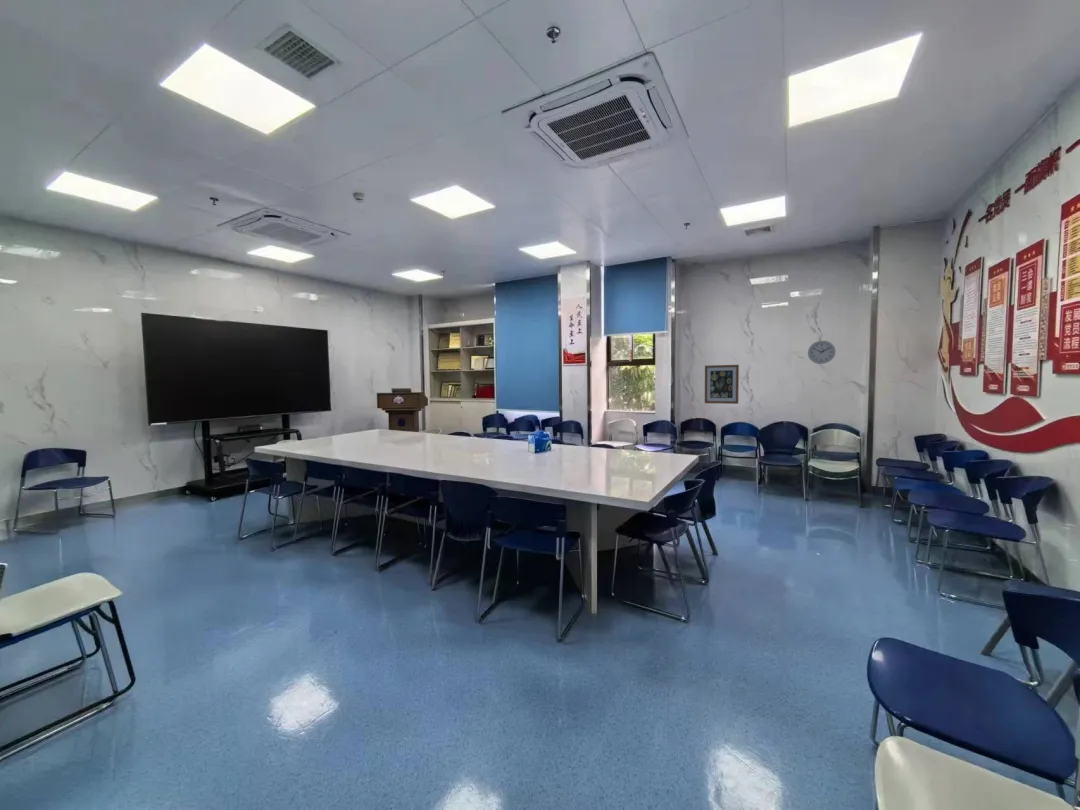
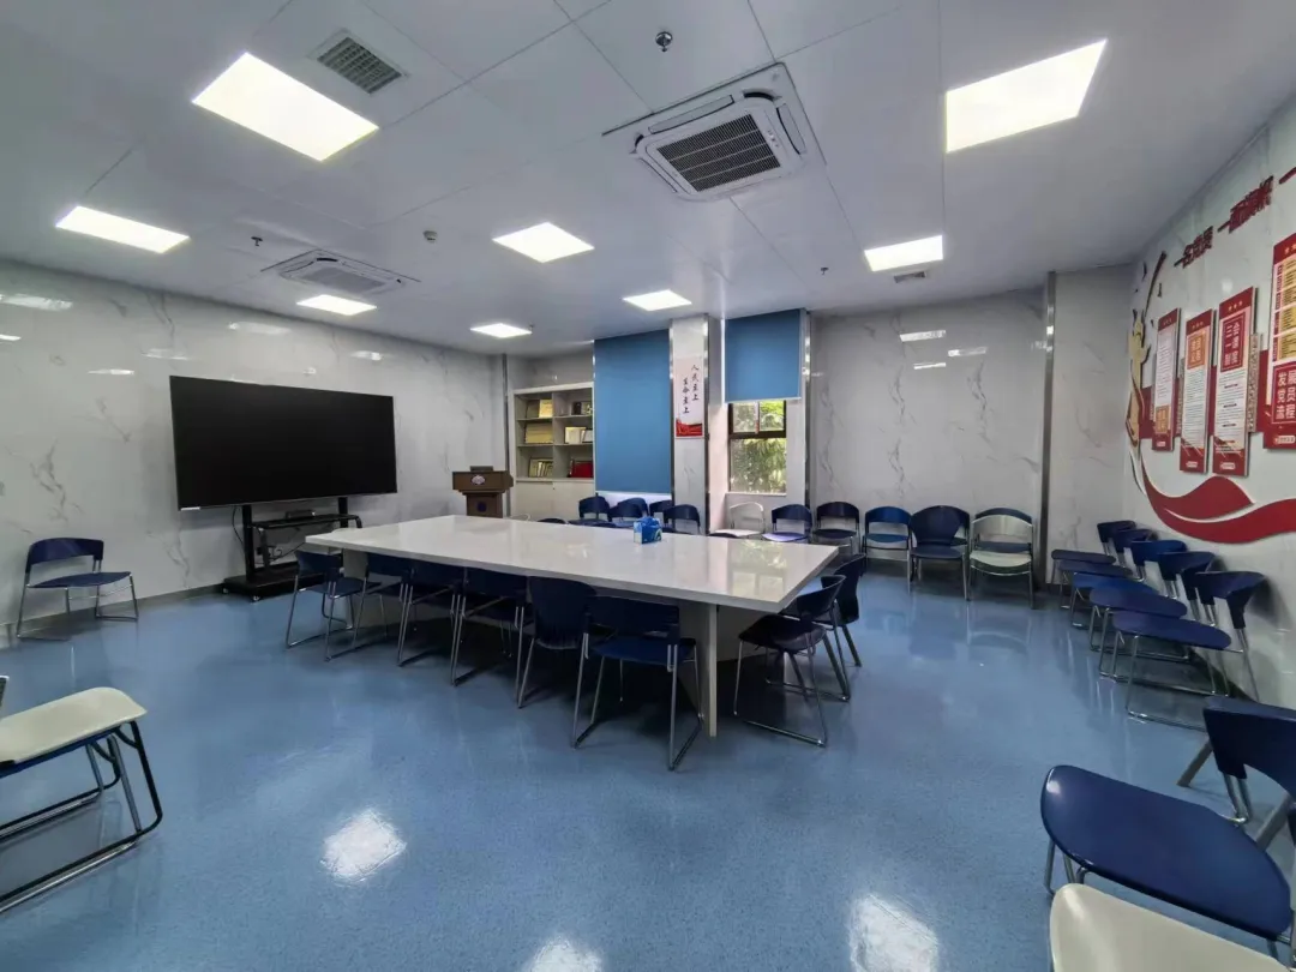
- wall art (721, 384)
- wall clock (821, 352)
